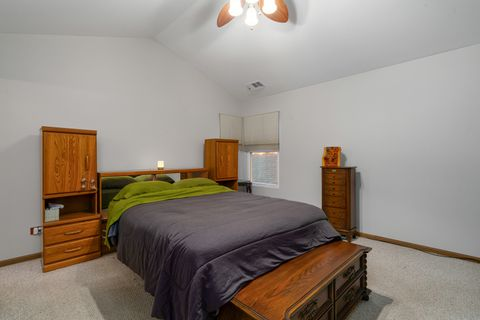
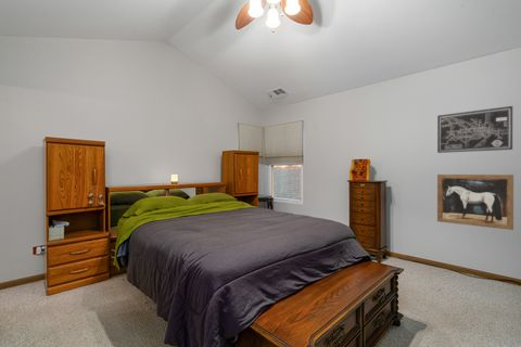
+ wall art (472, 200)
+ wall art (472, 131)
